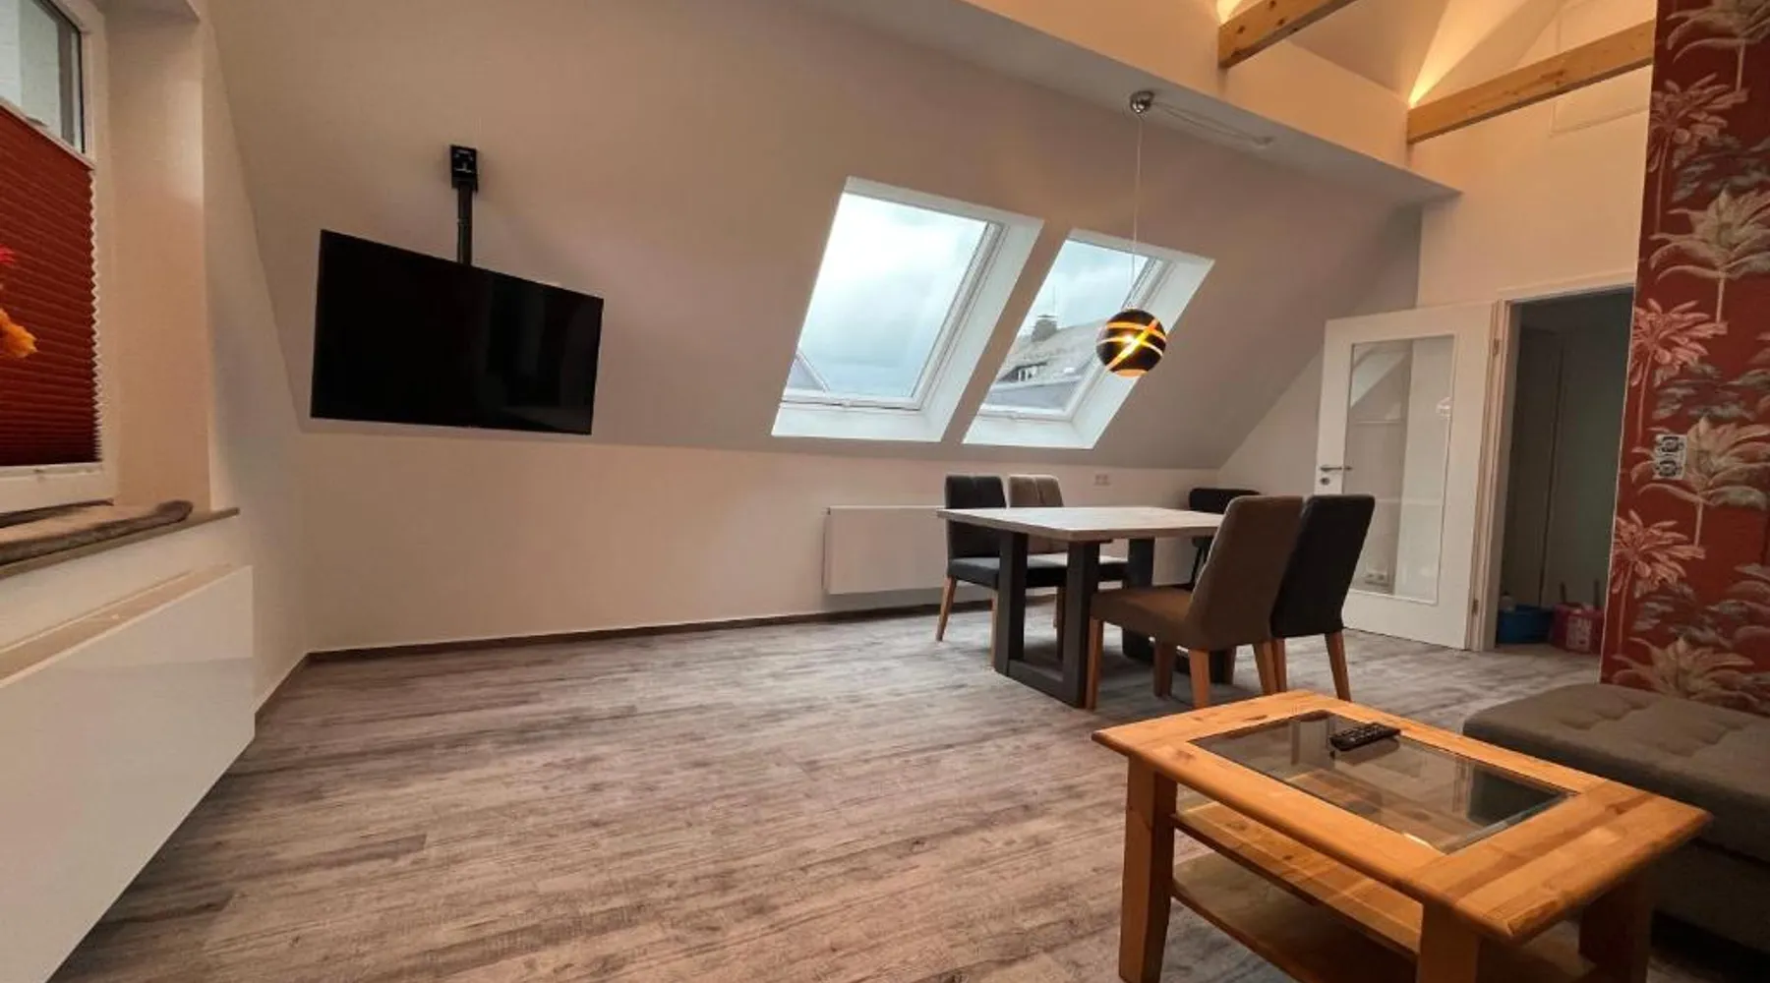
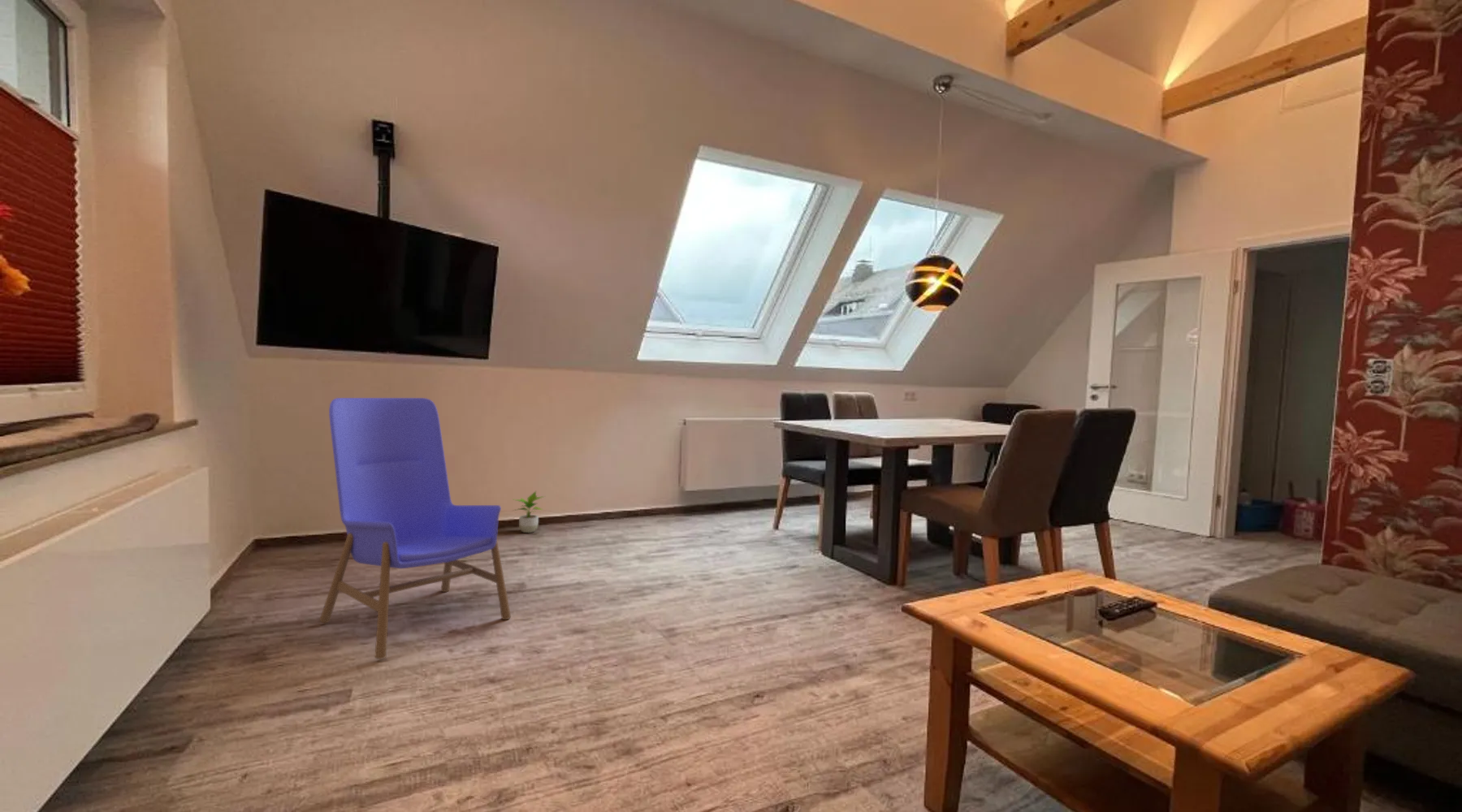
+ potted plant (528, 511)
+ armchair (410, 509)
